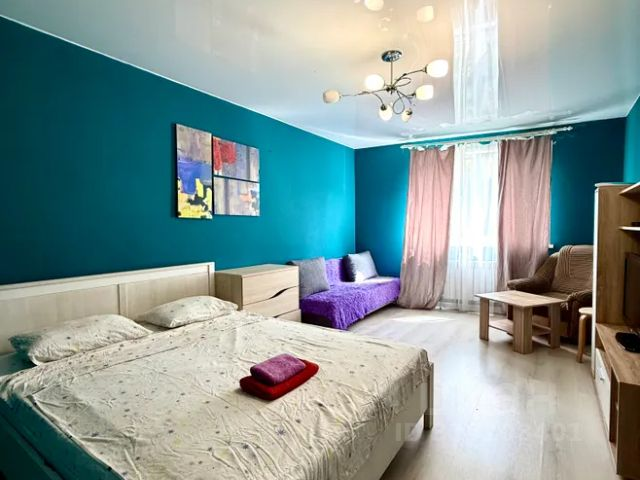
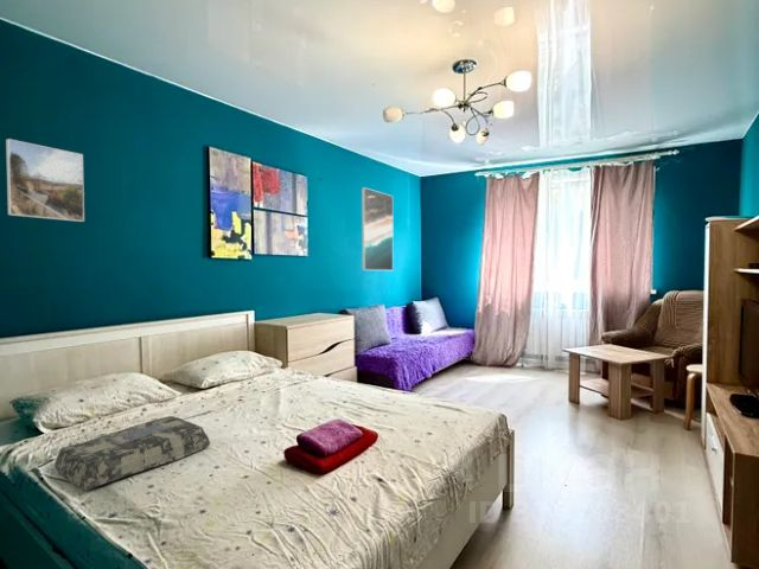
+ cushion (136, 446)
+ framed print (47, 183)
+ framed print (377, 231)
